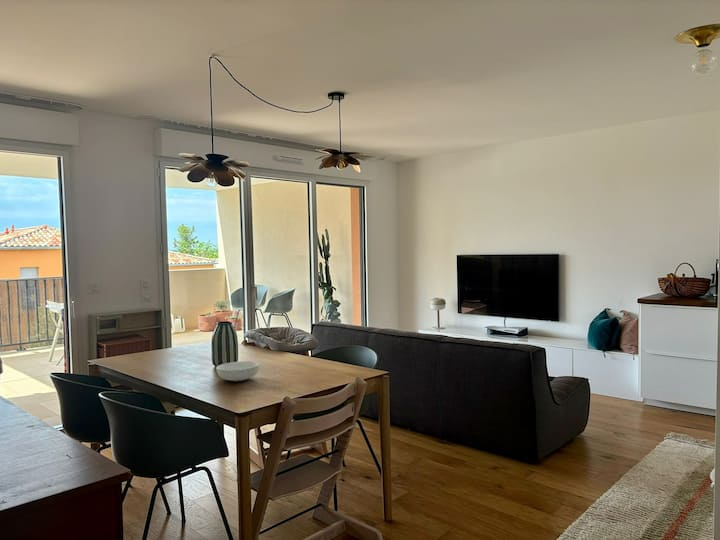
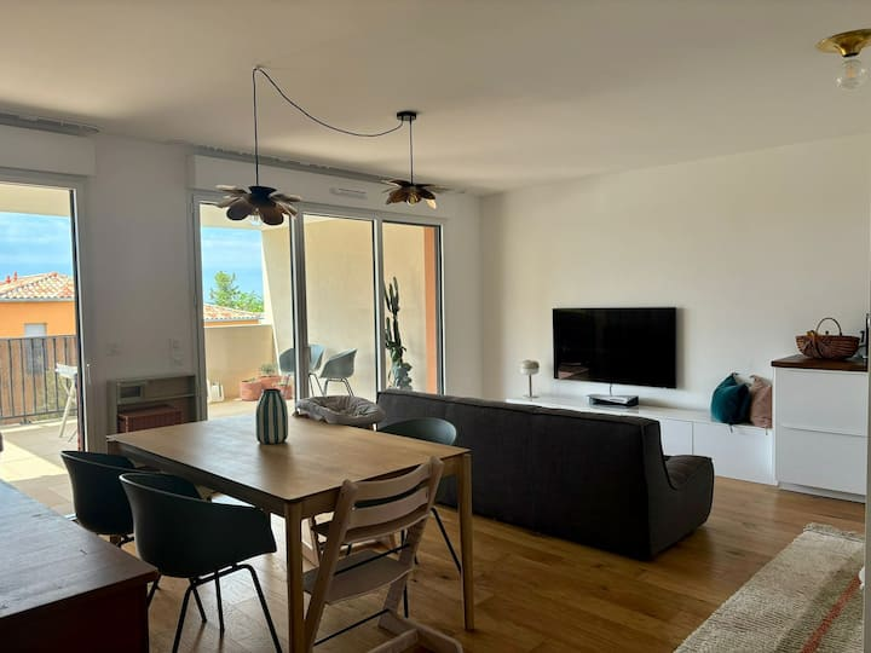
- serving bowl (238, 372)
